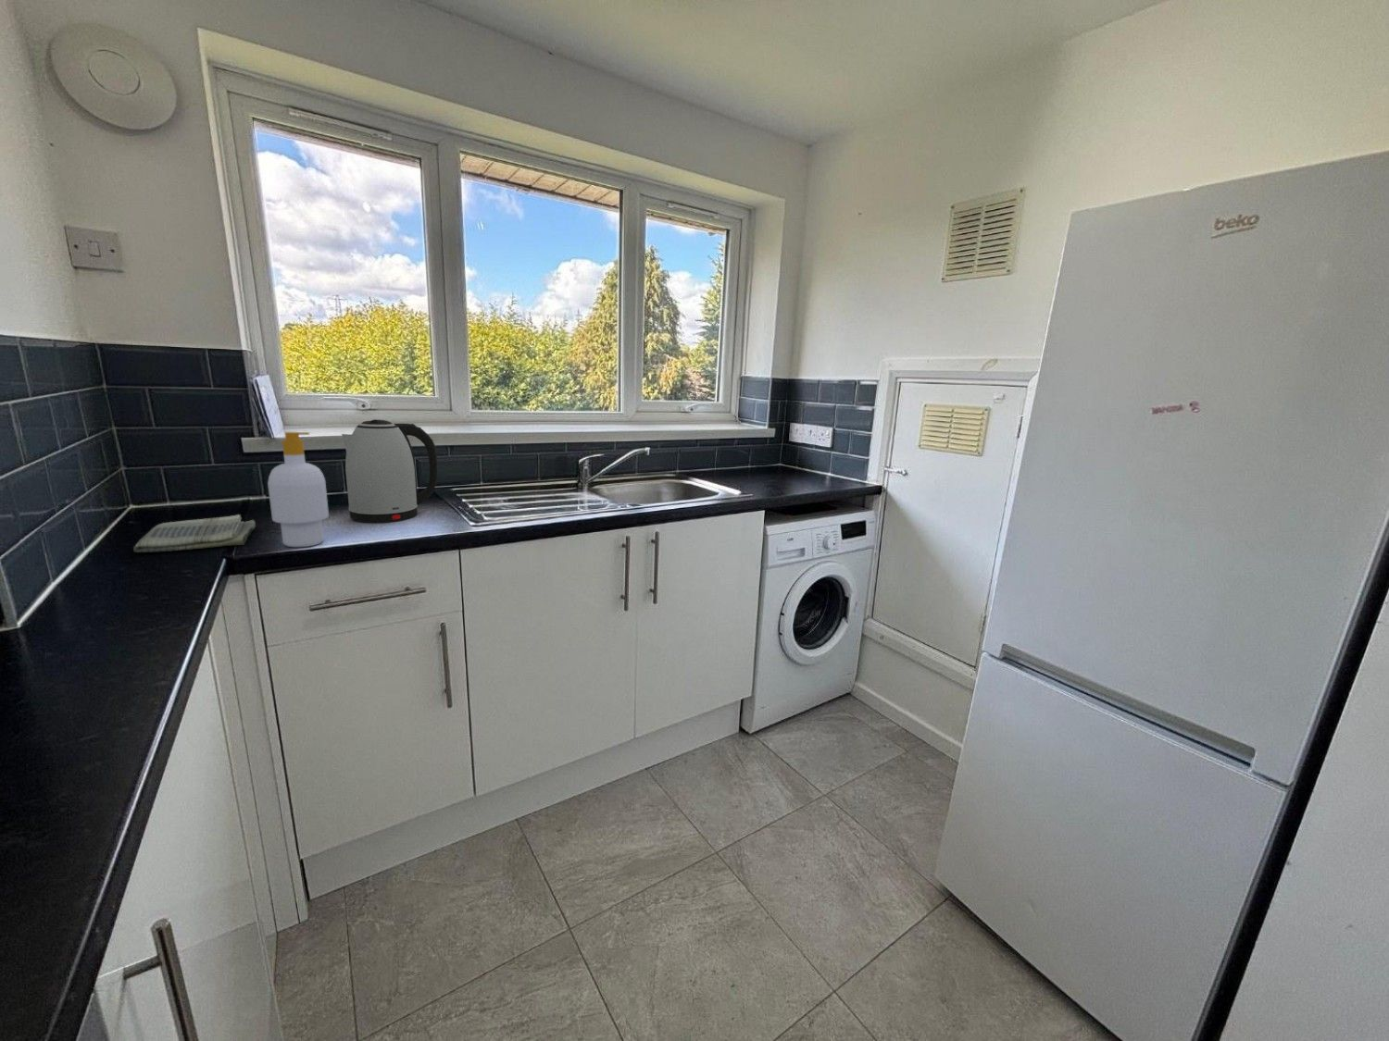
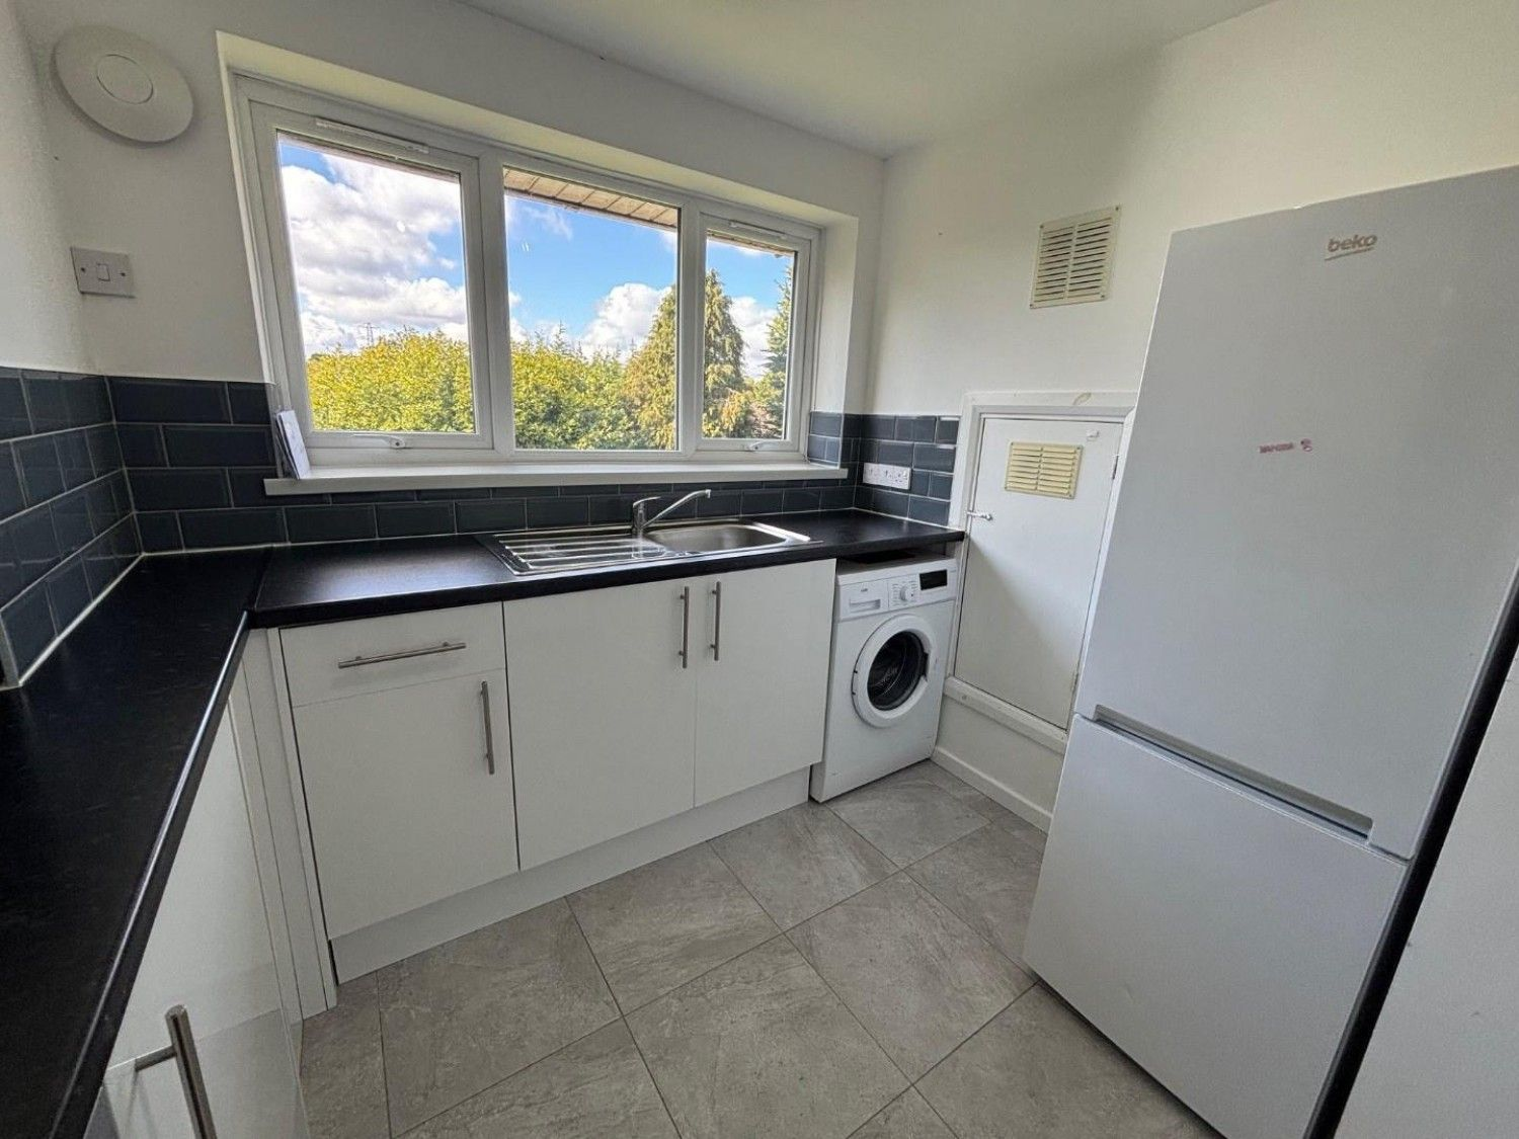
- soap bottle (297, 489)
- dish towel (200, 533)
- kettle (393, 467)
